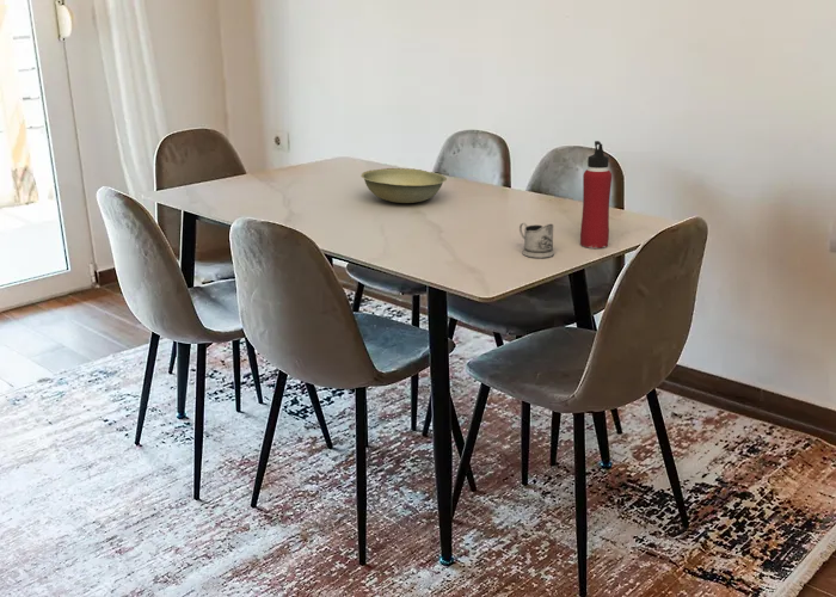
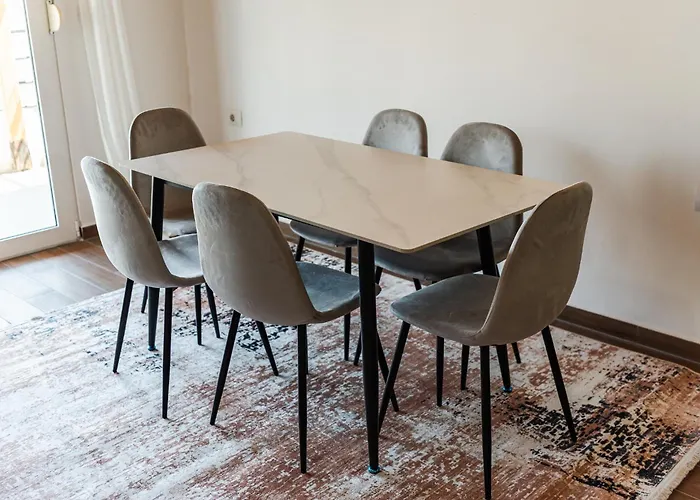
- bowl (404, 186)
- tea glass holder (534, 236)
- water bottle (596, 193)
